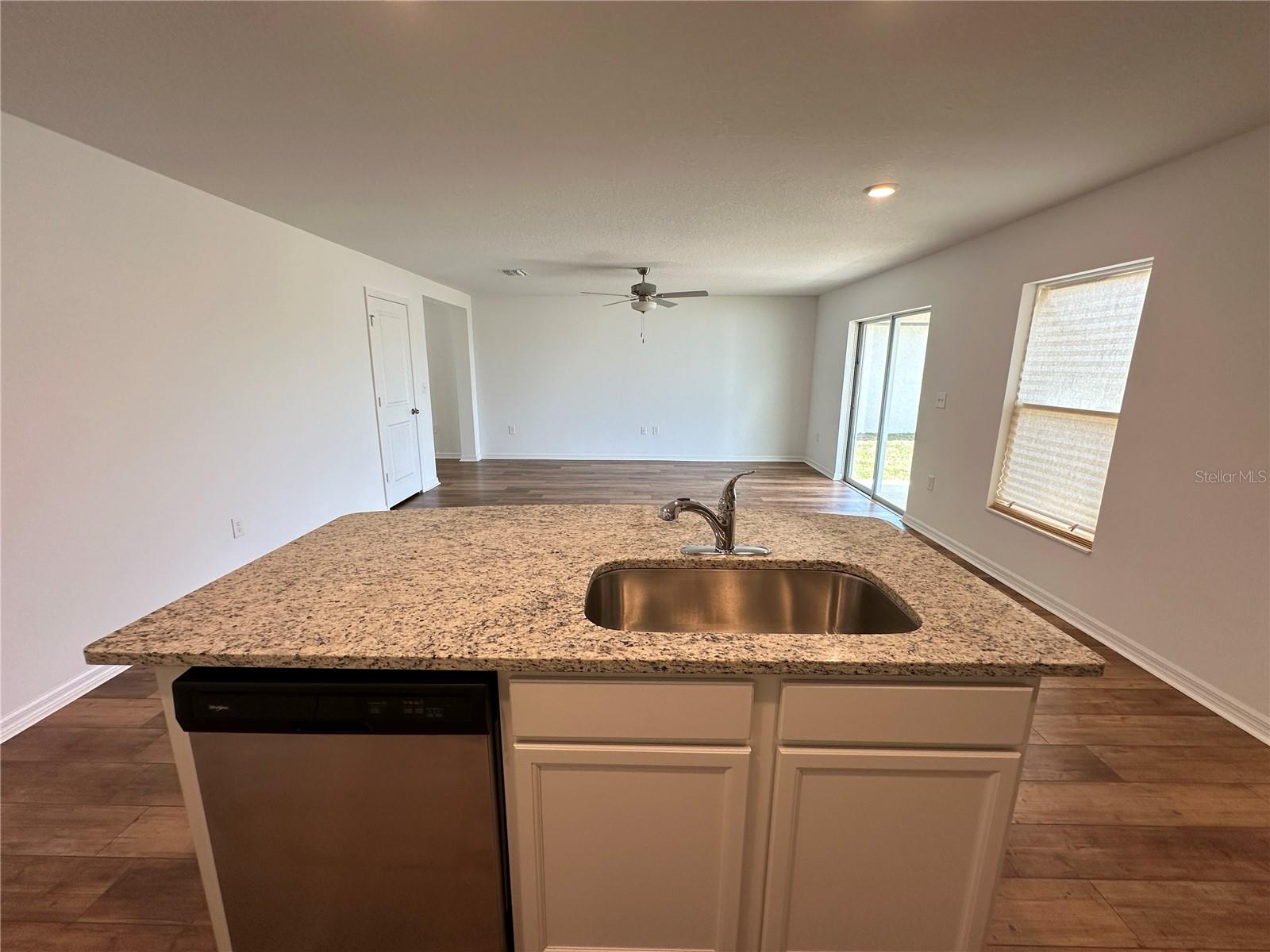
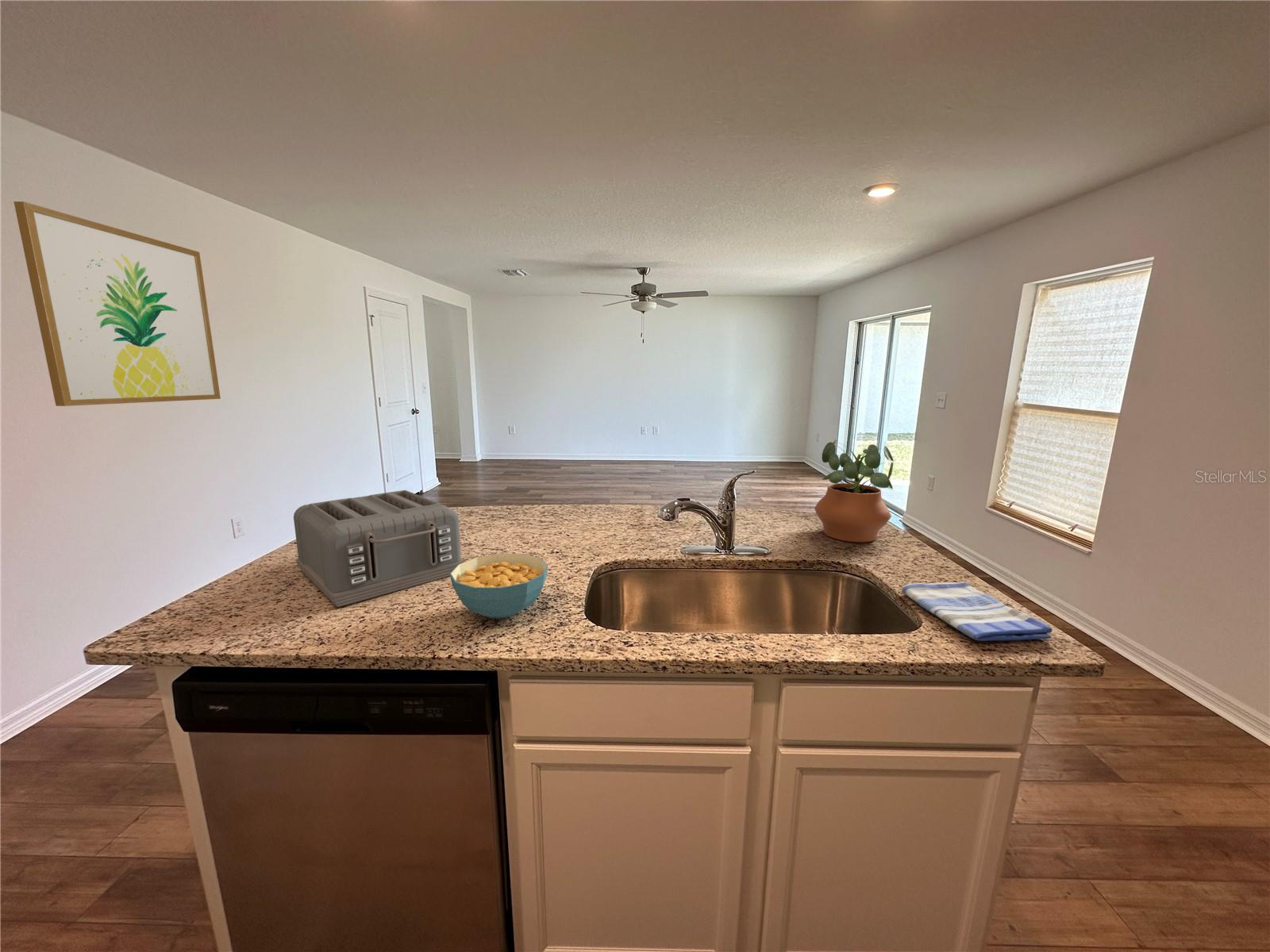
+ dish towel (969, 608)
+ wall art (137, 319)
+ potted plant (858, 490)
+ cereal bowl (501, 590)
+ toaster (381, 539)
